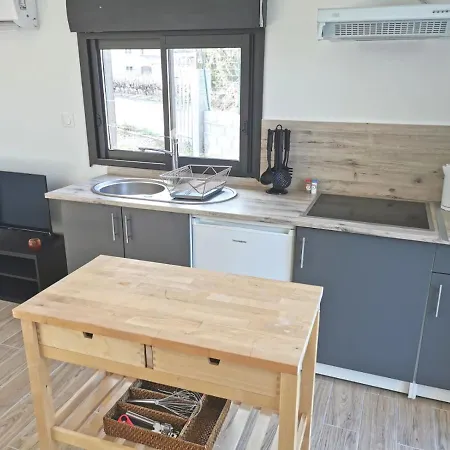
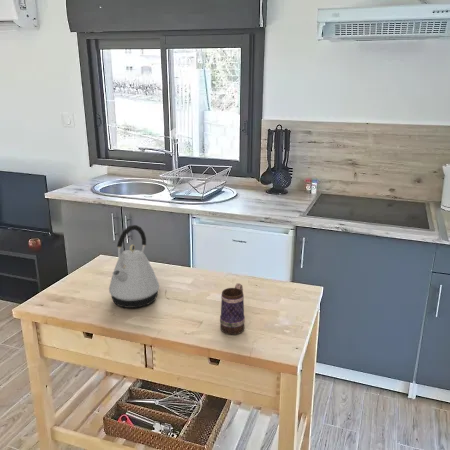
+ mug (234, 307)
+ kettle (132, 264)
